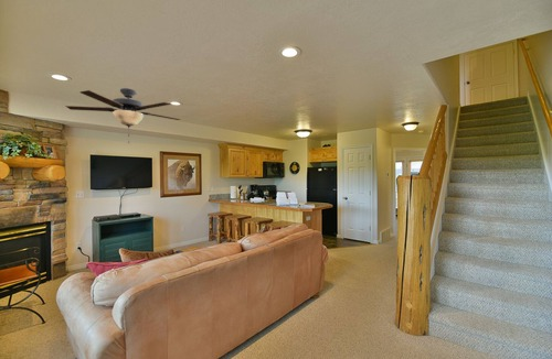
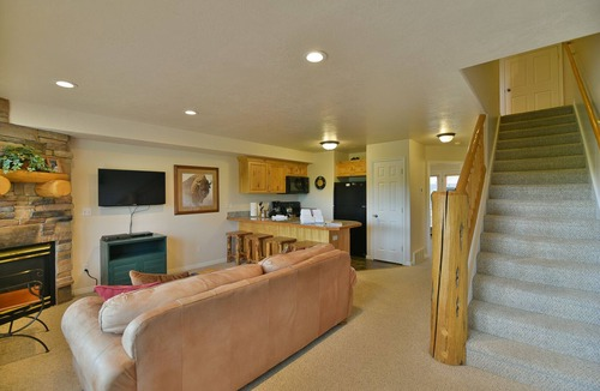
- ceiling fan (128, 117)
